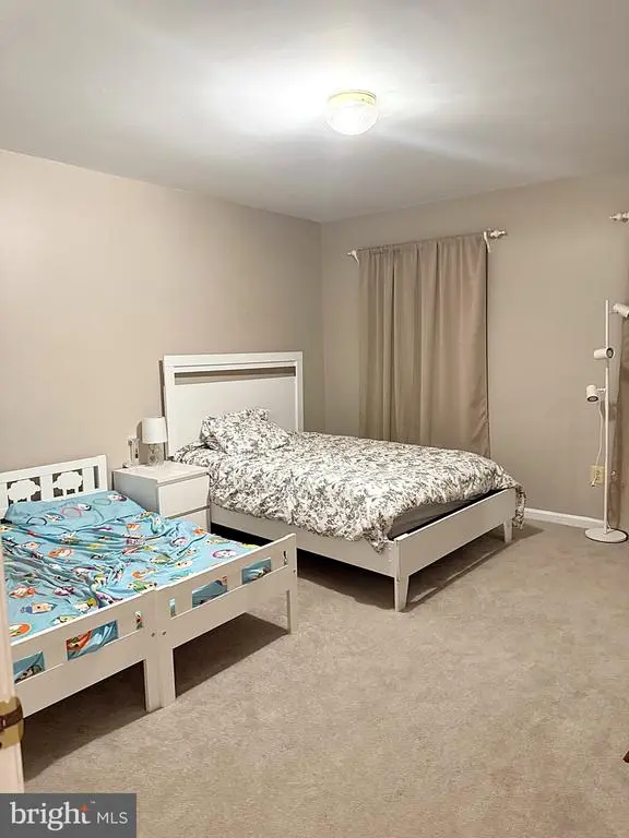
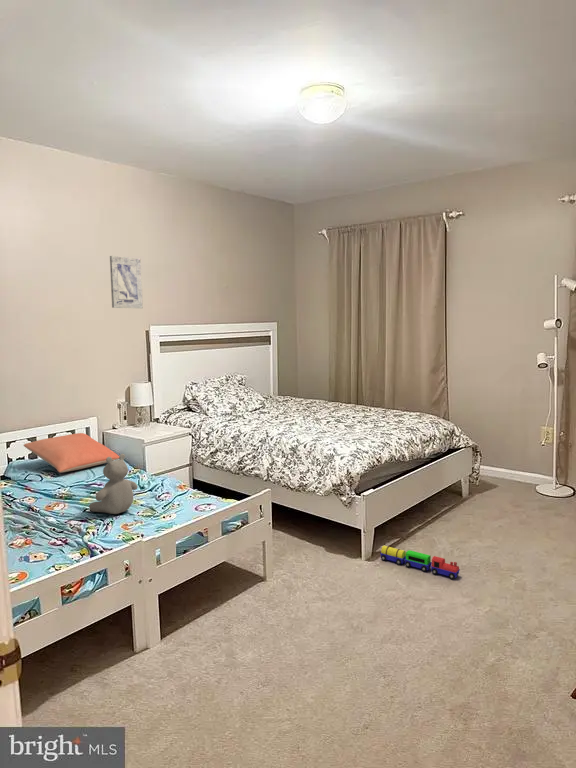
+ pillow (72, 451)
+ toy train (418, 560)
+ teddy bear (111, 482)
+ wall art (126, 282)
